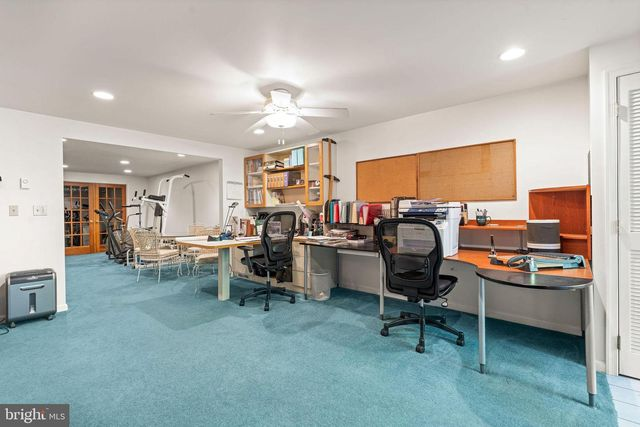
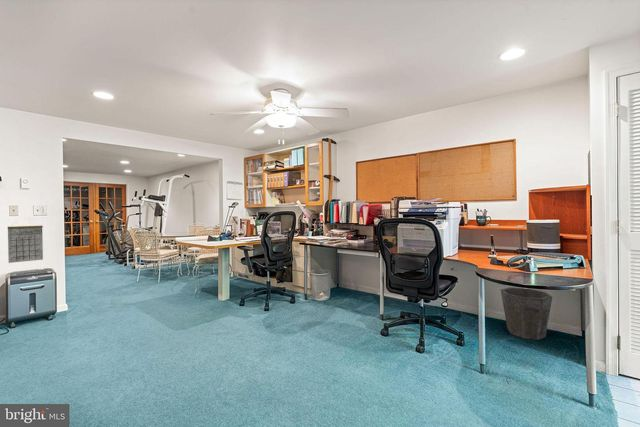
+ calendar (25, 239)
+ waste bin (525, 312)
